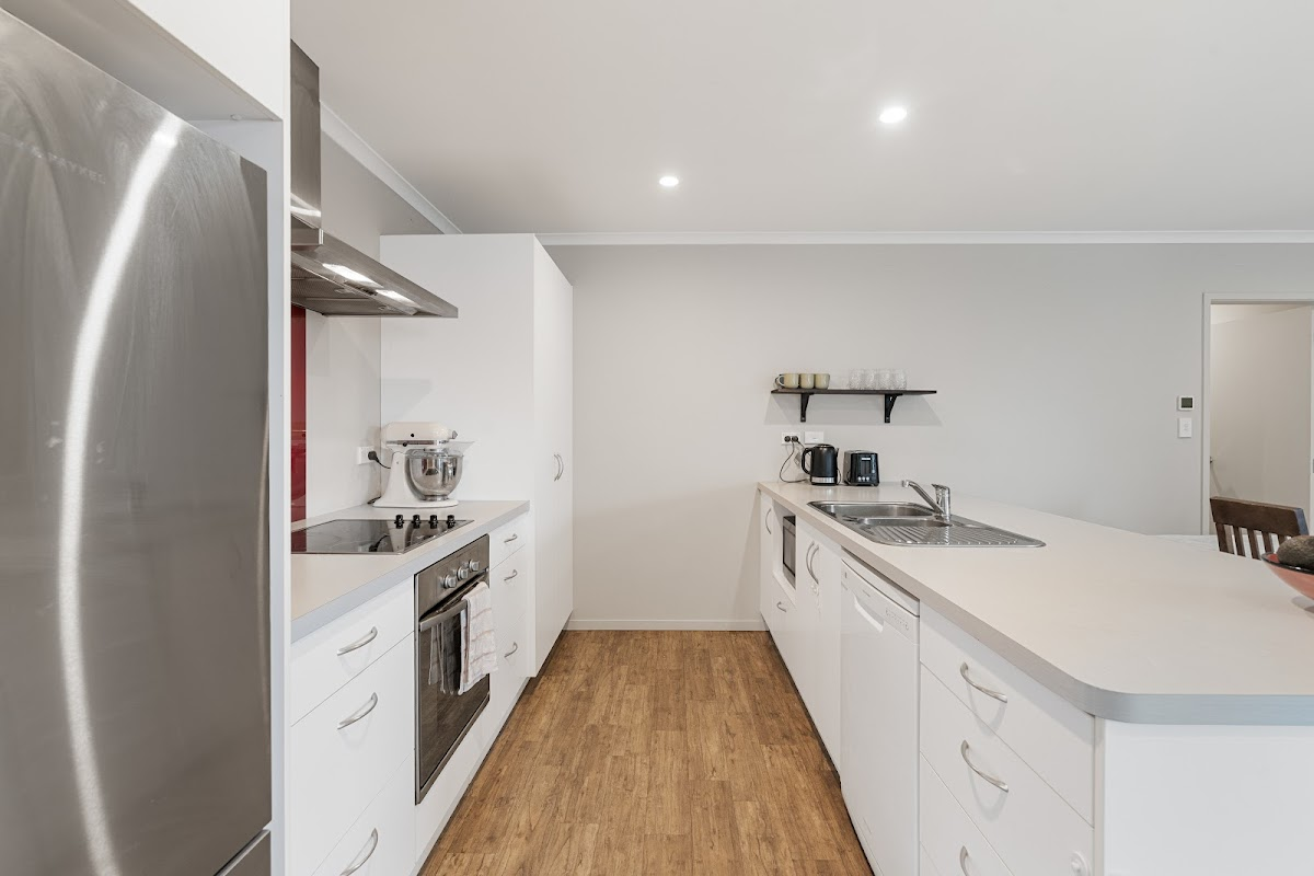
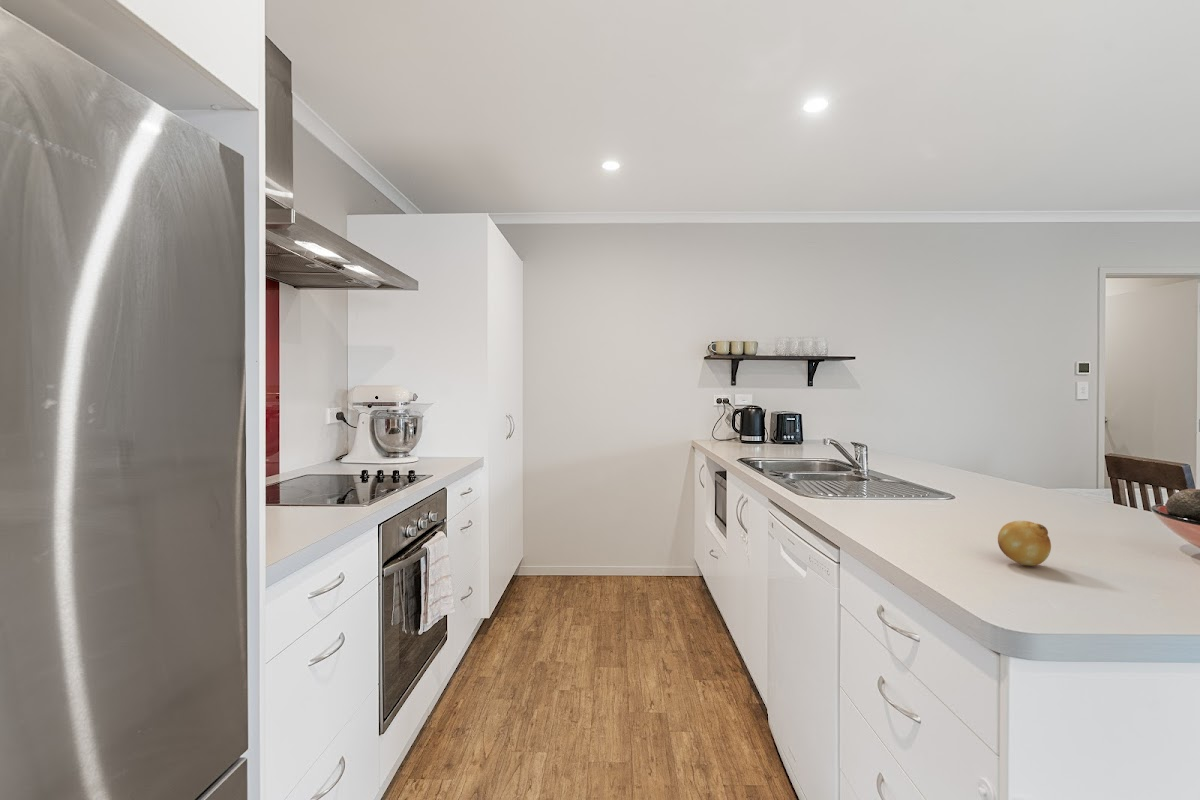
+ fruit (1023, 542)
